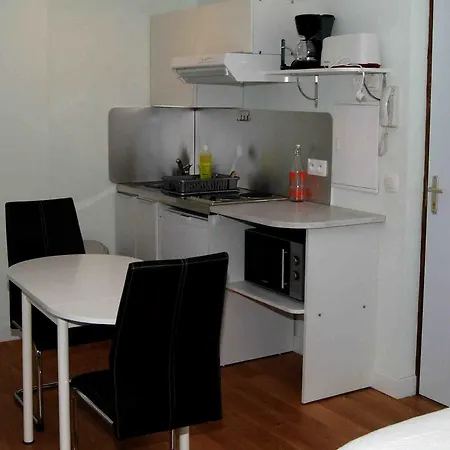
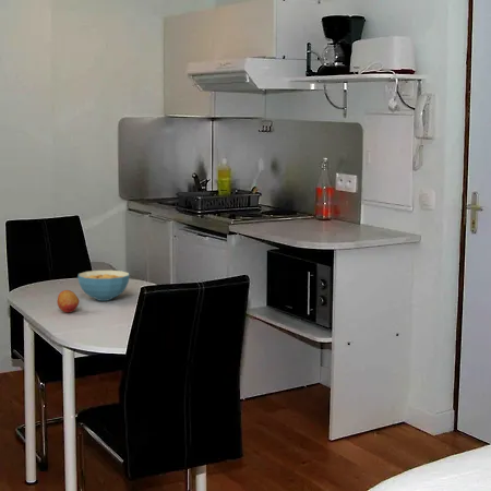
+ fruit (68, 300)
+ cereal bowl (104, 286)
